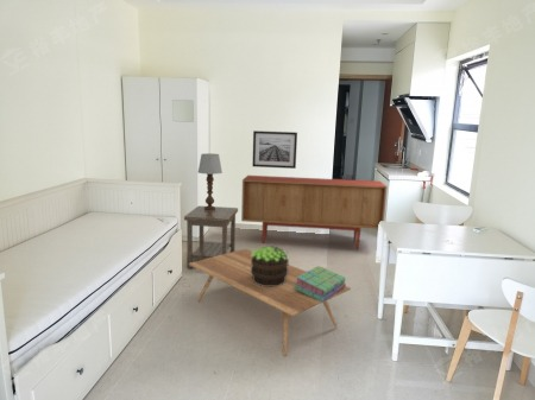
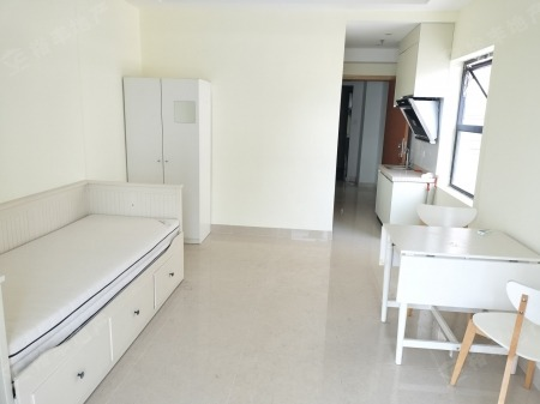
- table lamp (209, 182)
- potted plant (269, 264)
- coffee table (264, 294)
- wall art (275, 150)
- side table (212, 242)
- stack of books (319, 284)
- sideboard (311, 211)
